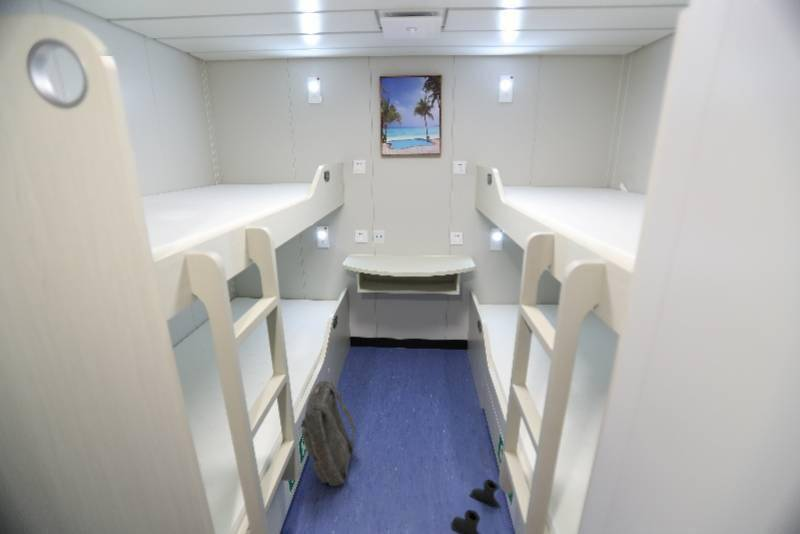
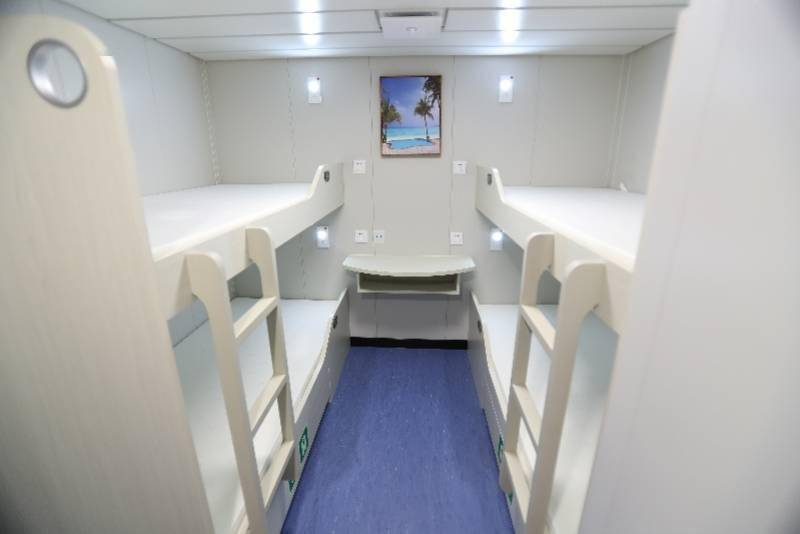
- boots (477, 499)
- backpack (328, 430)
